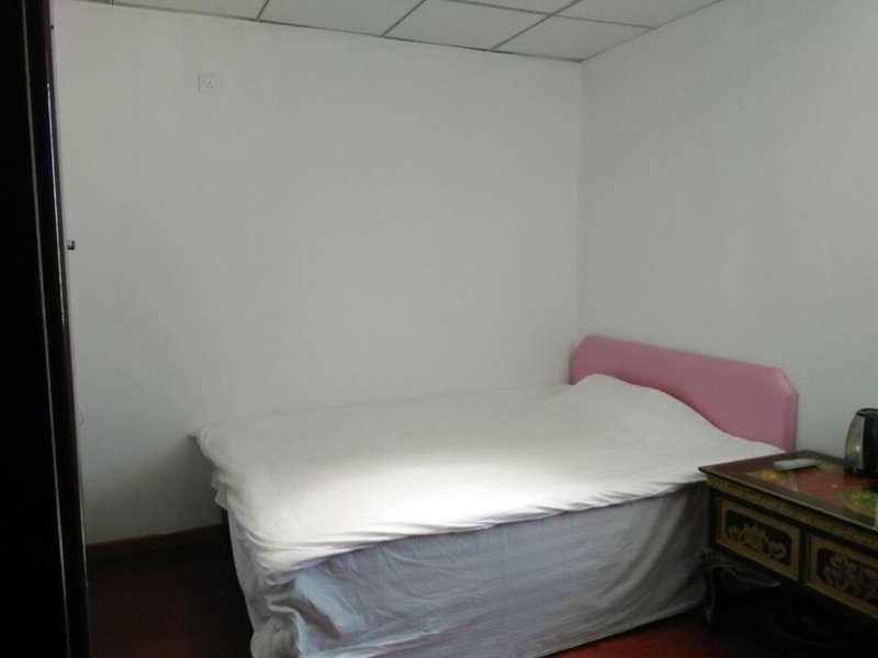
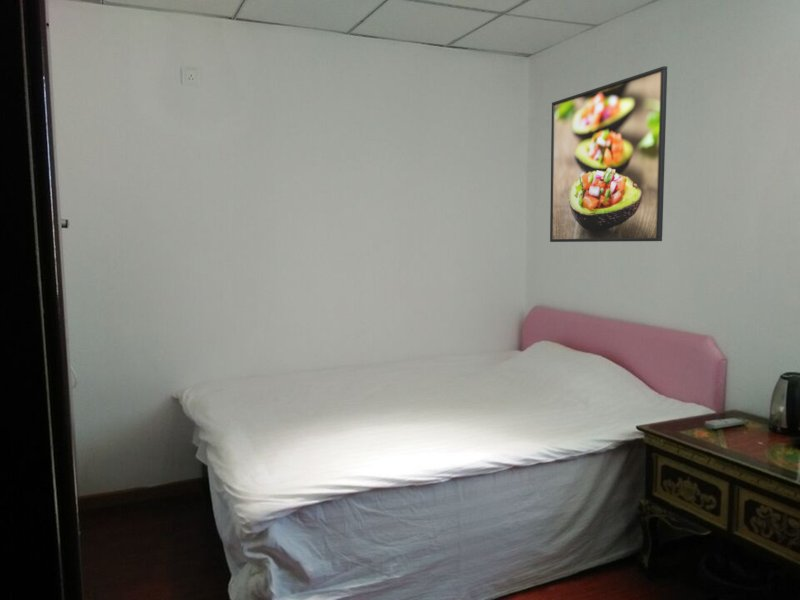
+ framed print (601, 164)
